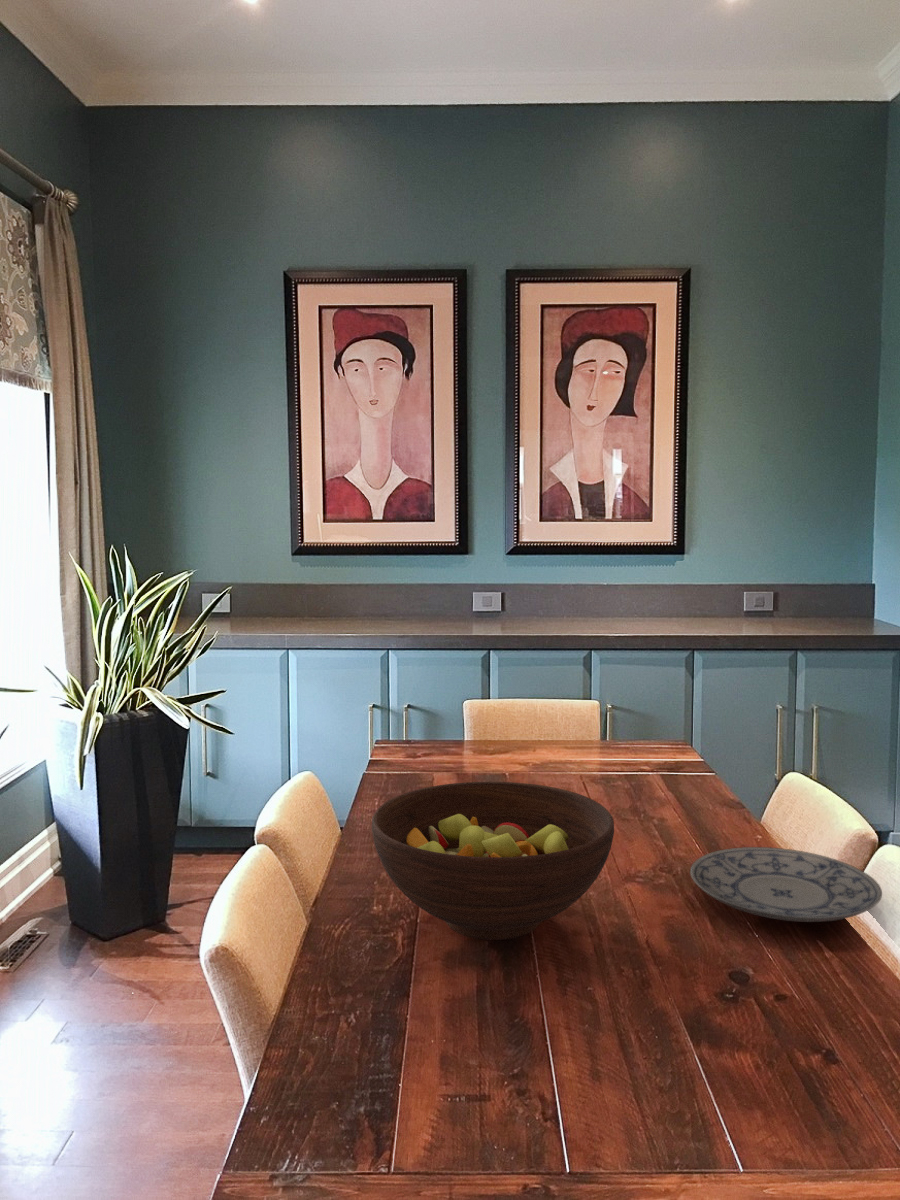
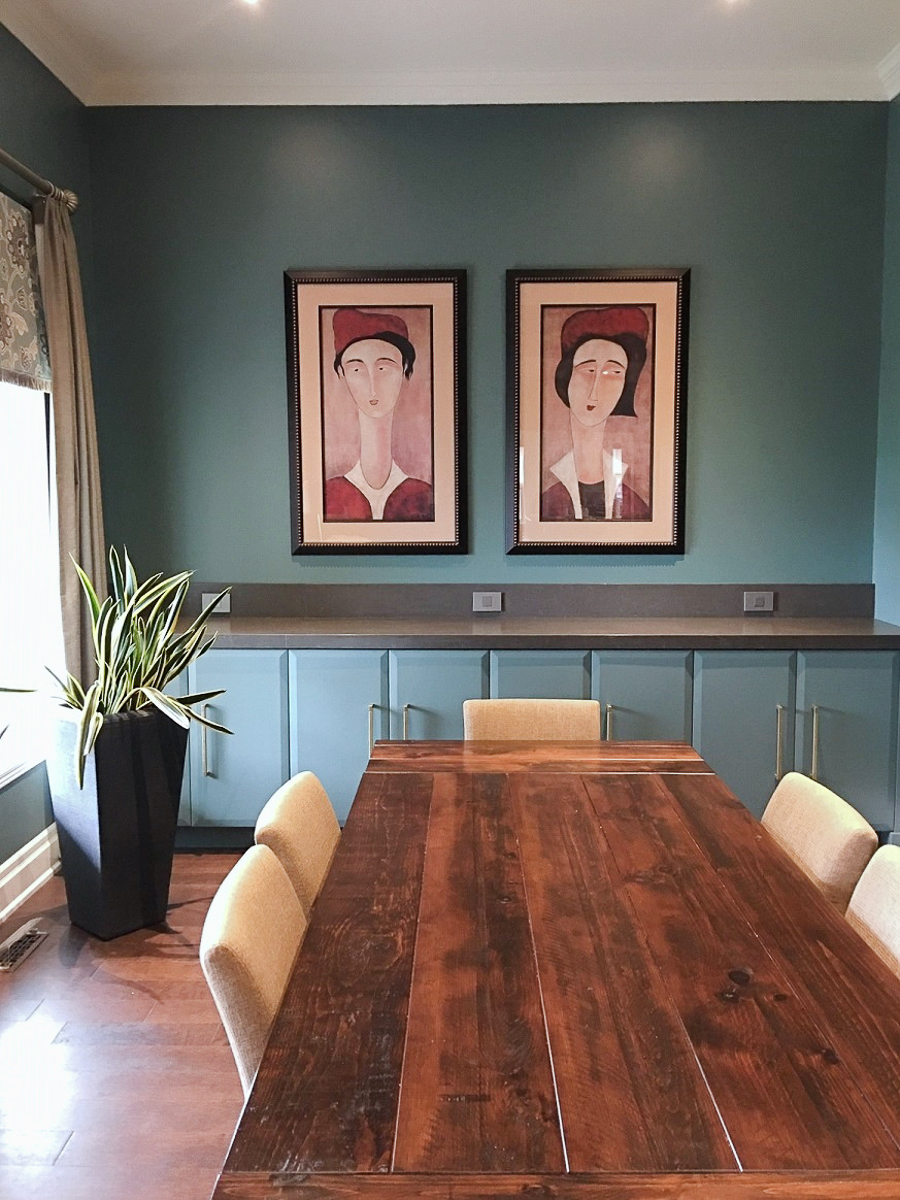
- plate (782, 888)
- fruit bowl (492, 869)
